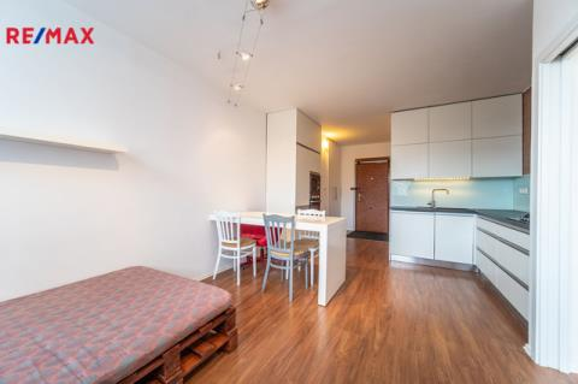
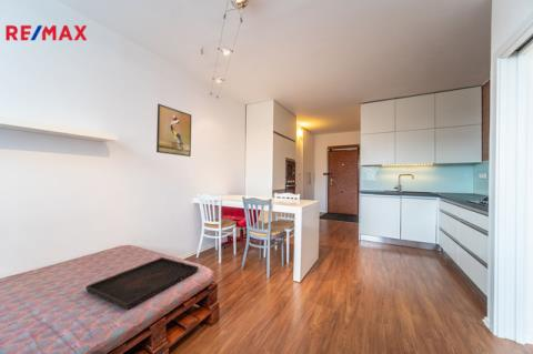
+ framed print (174, 132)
+ serving tray (148, 277)
